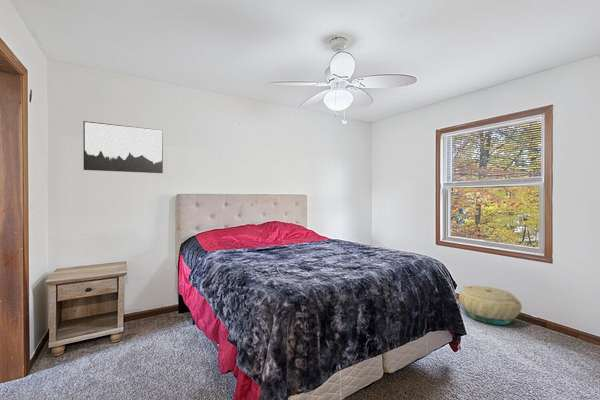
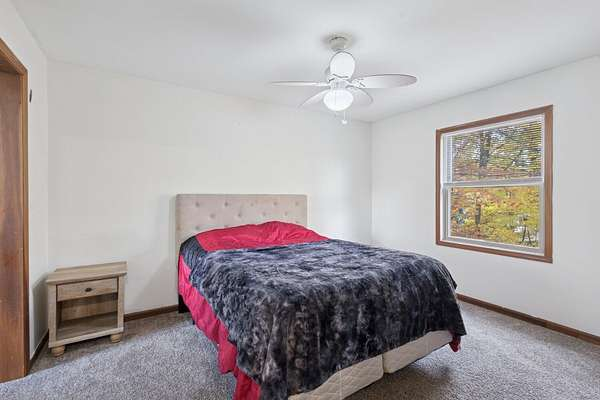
- basket (488, 303)
- wall art (125, 148)
